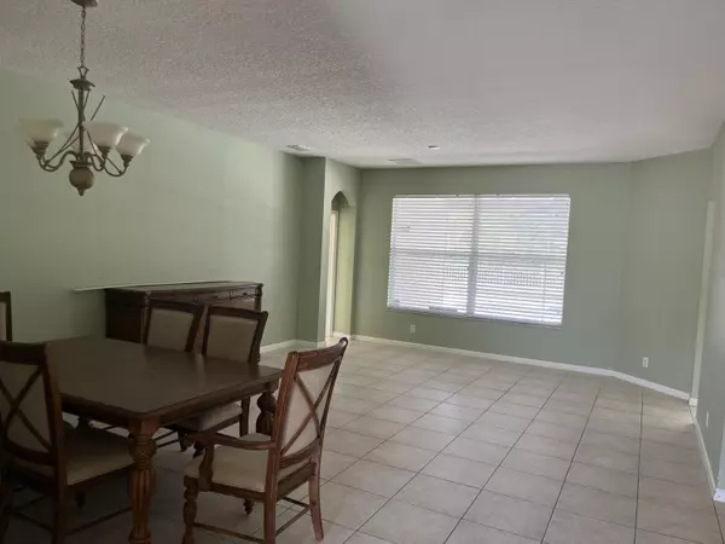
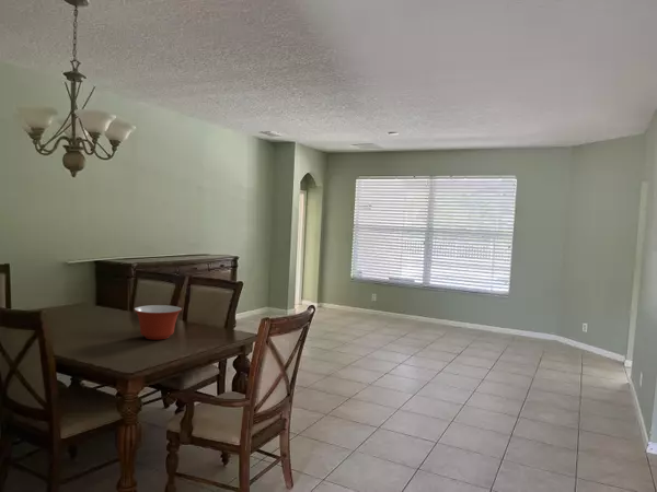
+ mixing bowl (158, 323)
